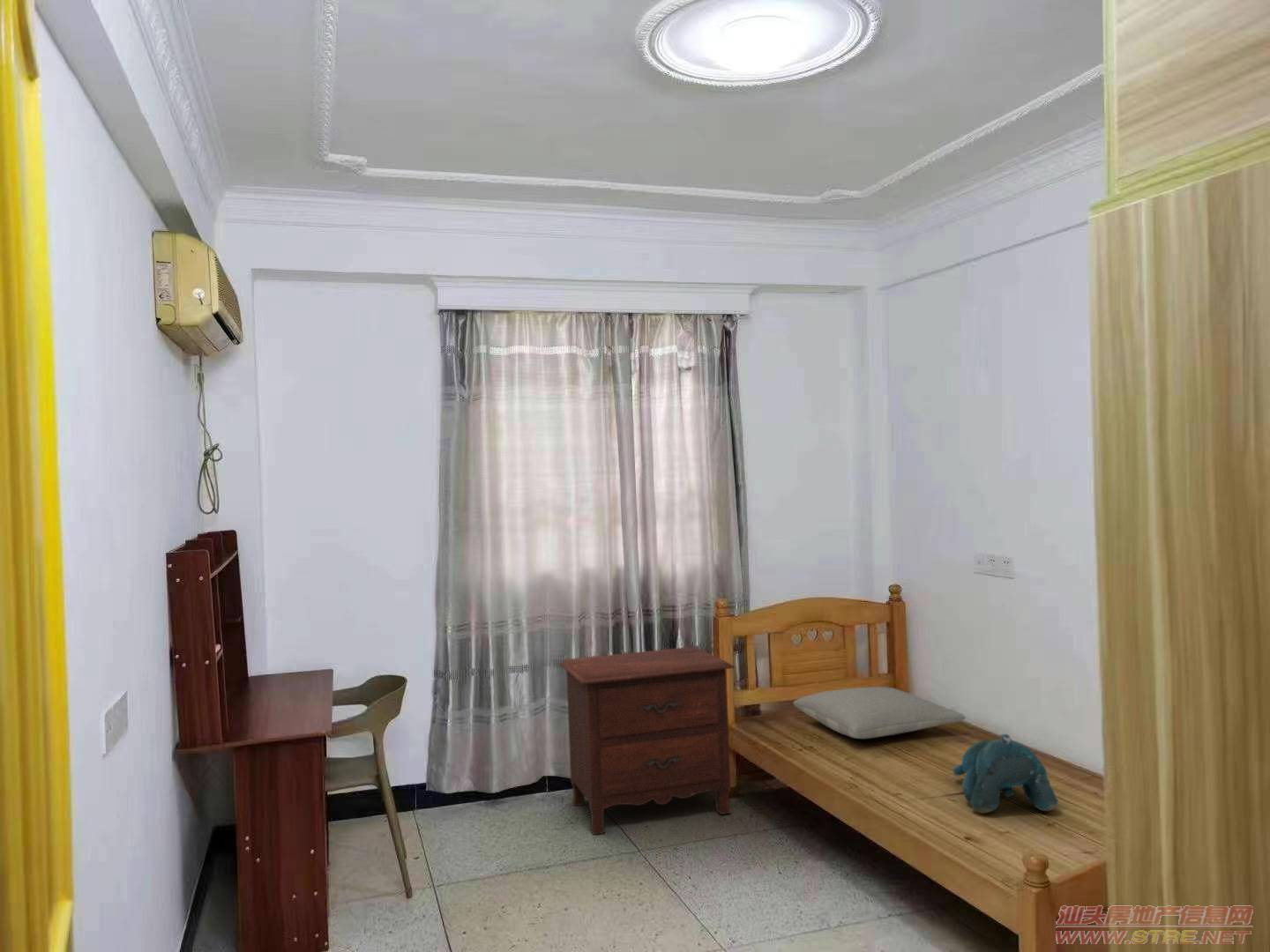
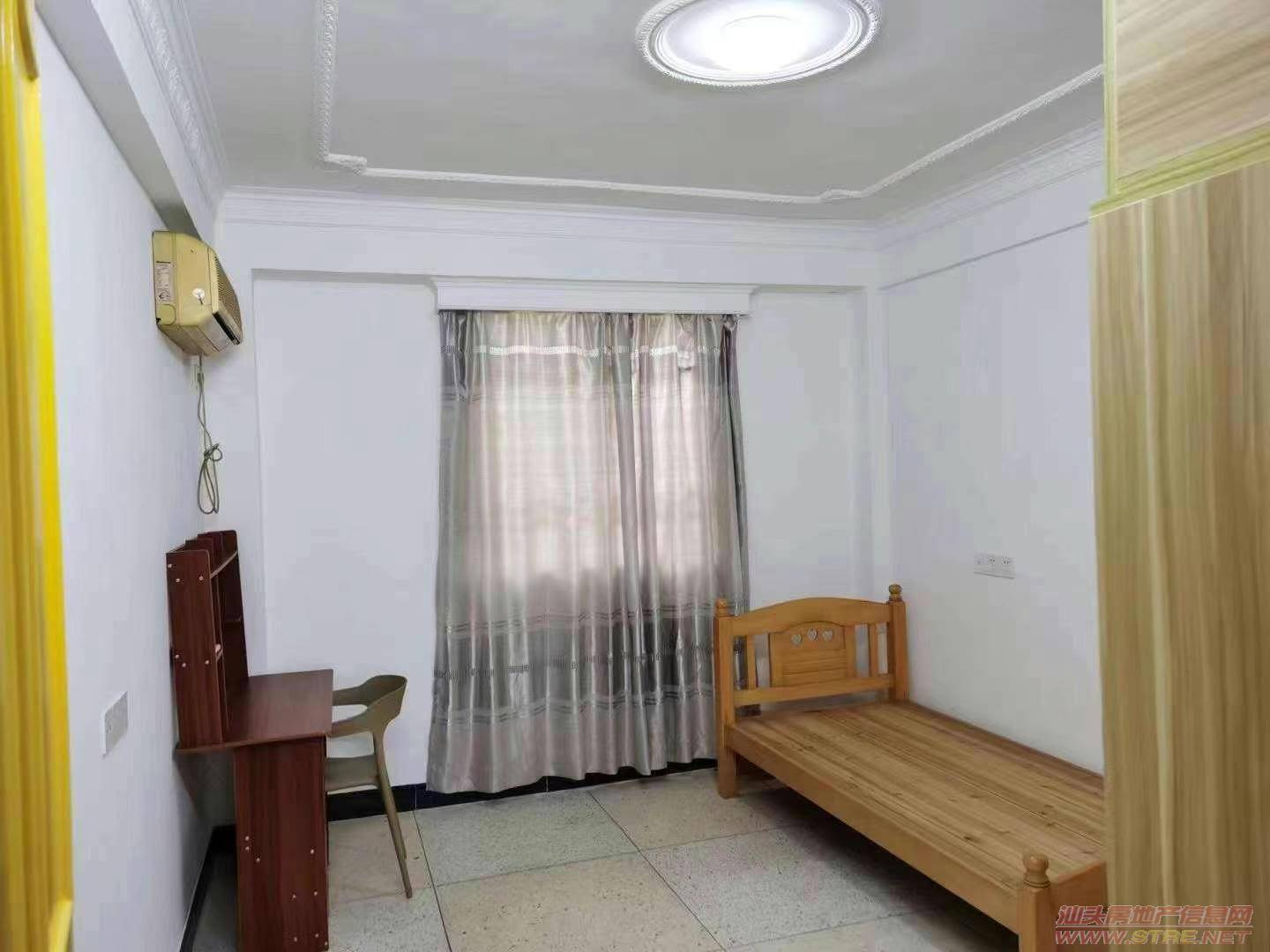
- pillow (875, 710)
- nightstand (647, 734)
- teddy bear (1002, 762)
